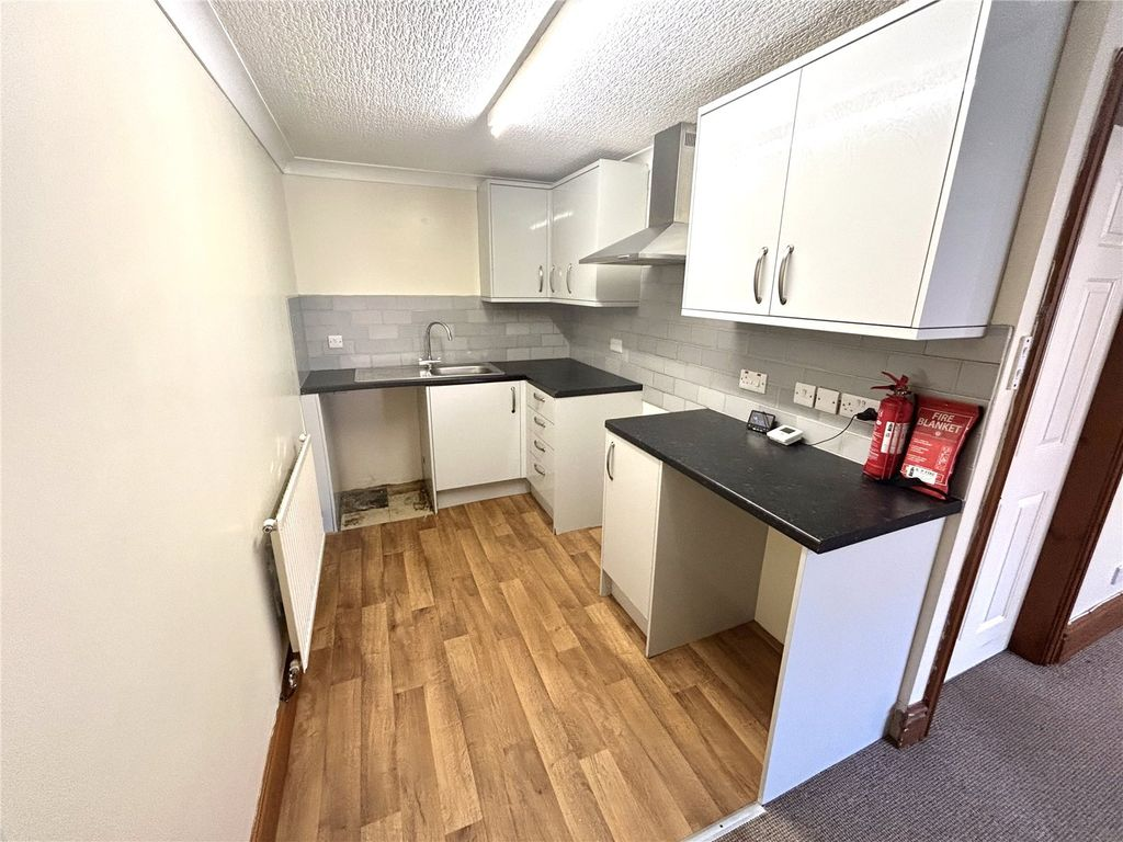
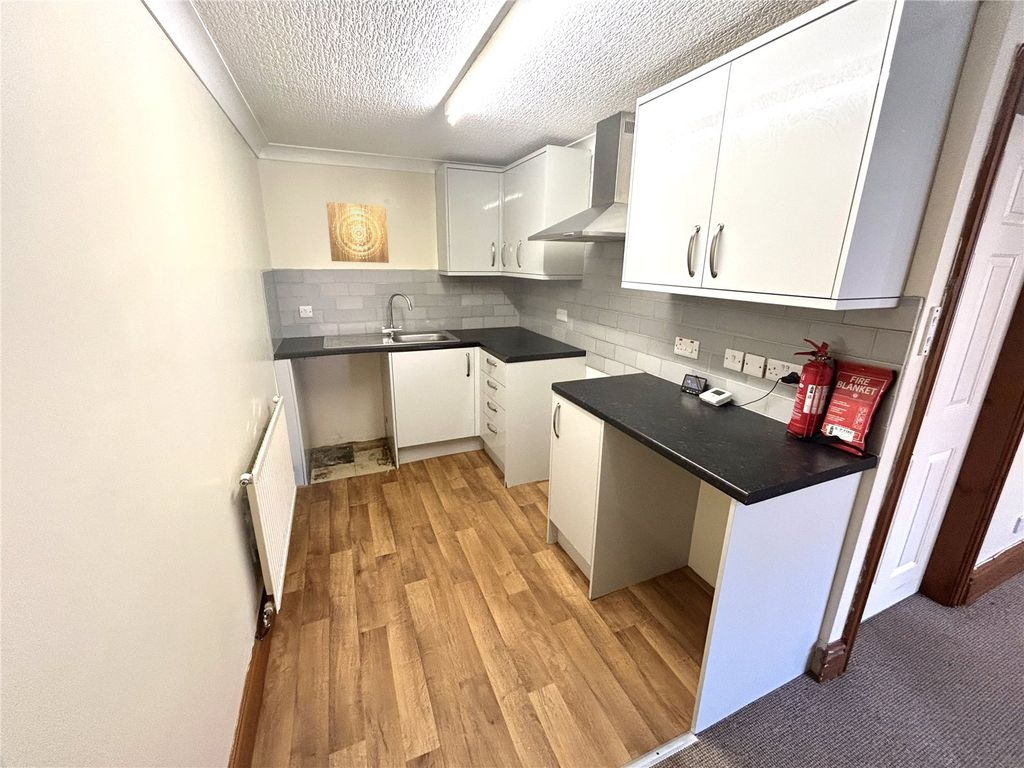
+ wall art (358, 233)
